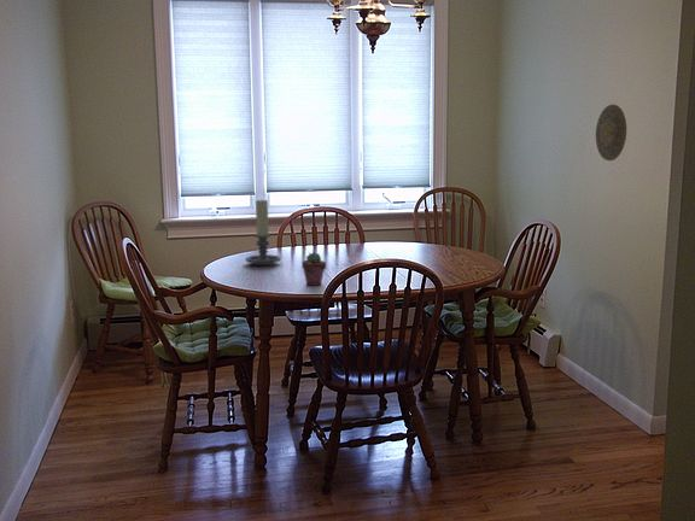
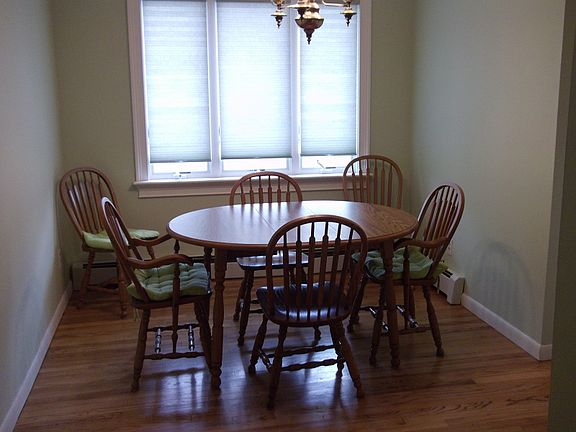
- decorative plate (608, 133)
- candle holder (263, 232)
- potted succulent (314, 268)
